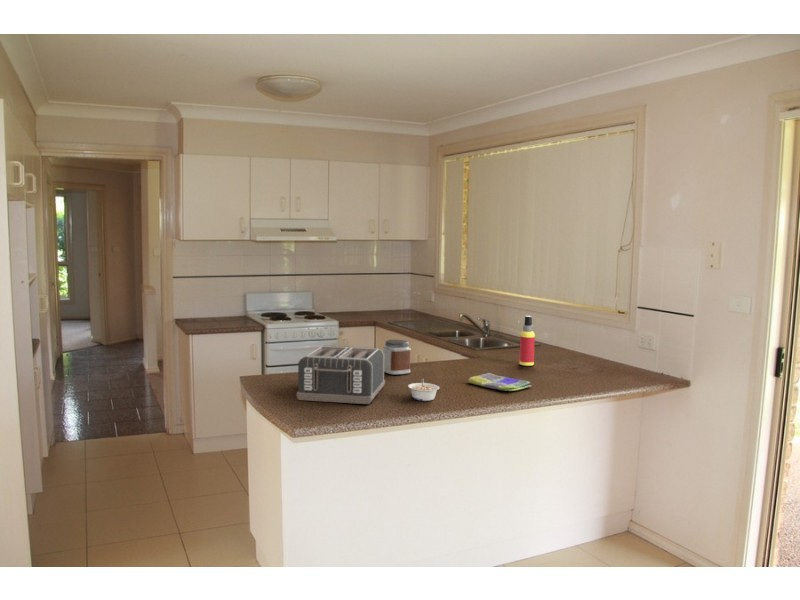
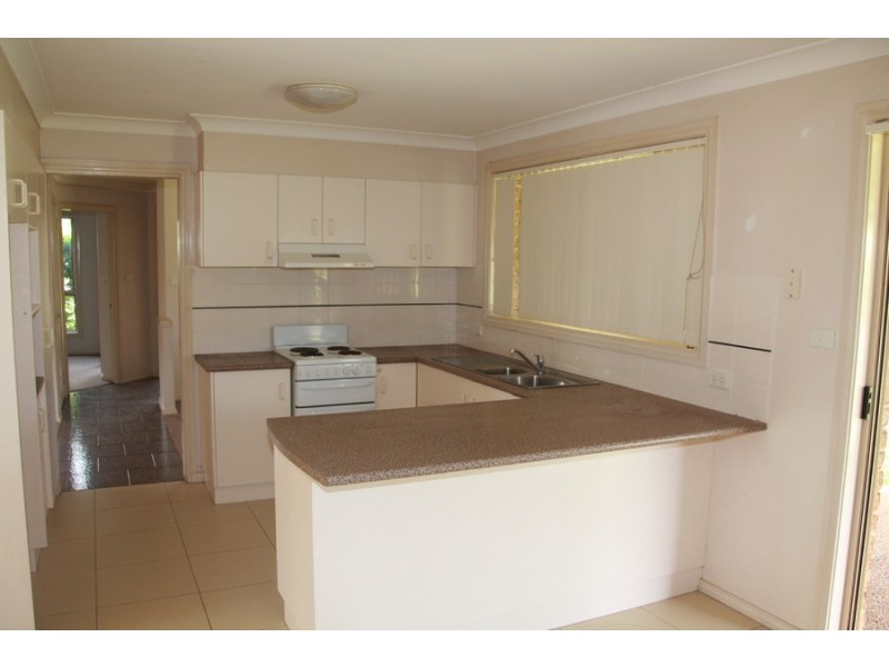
- toaster (341, 373)
- dish towel (498, 381)
- legume (422, 390)
- jar (396, 356)
- spray bottle (527, 340)
